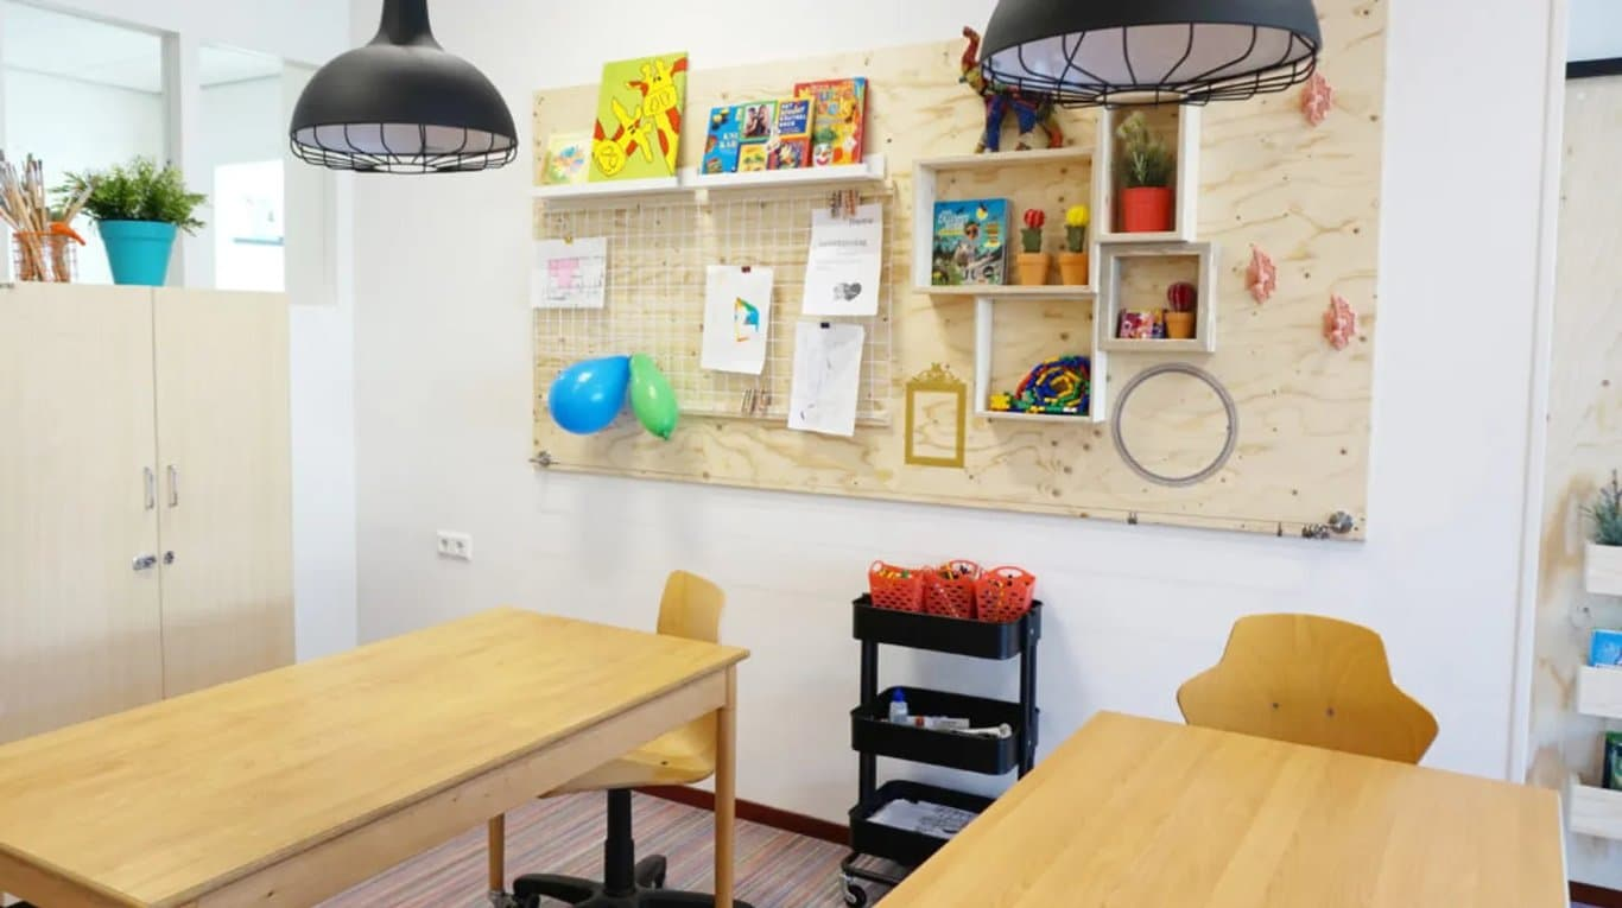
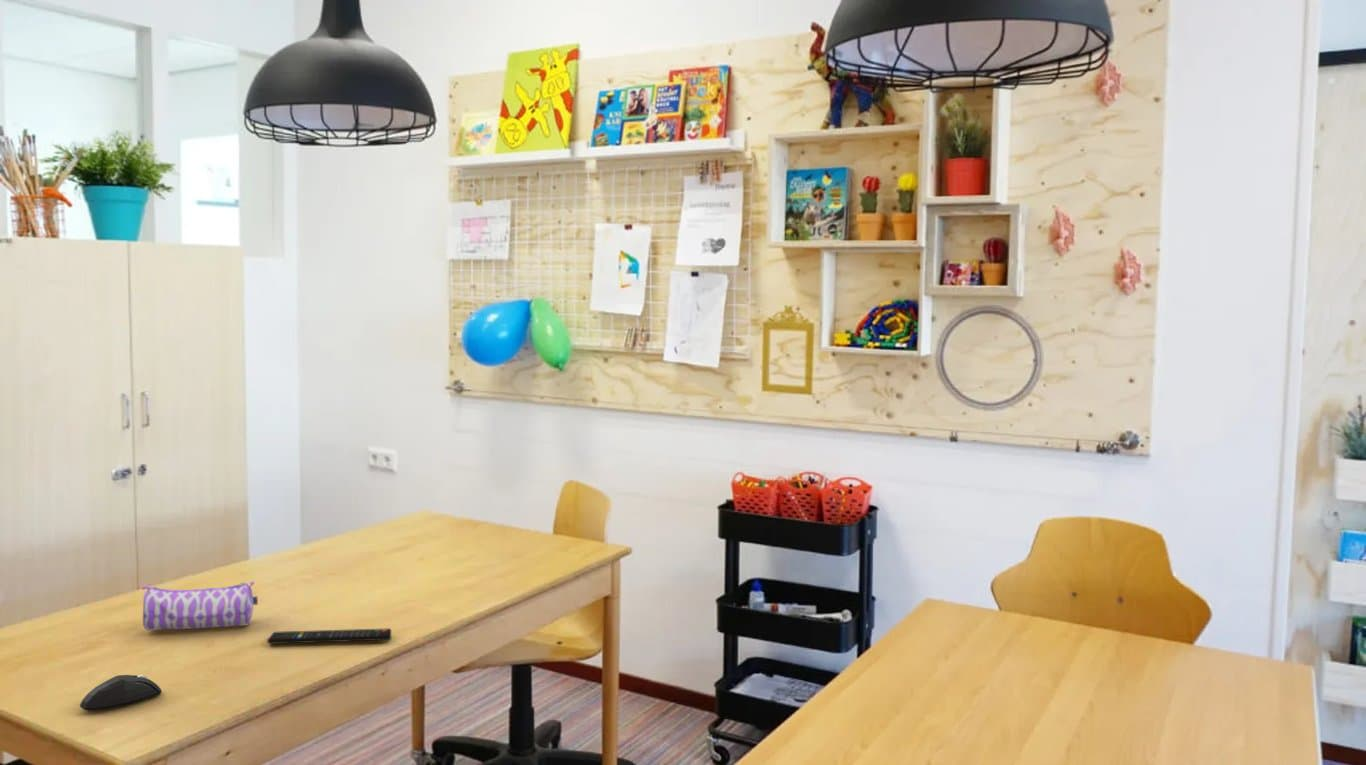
+ remote control (331, 637)
+ mouse (120, 689)
+ pencil case (200, 605)
